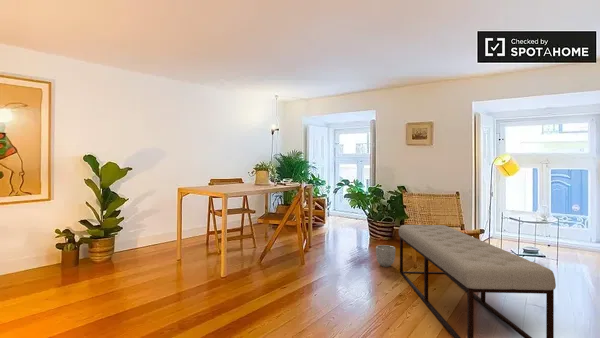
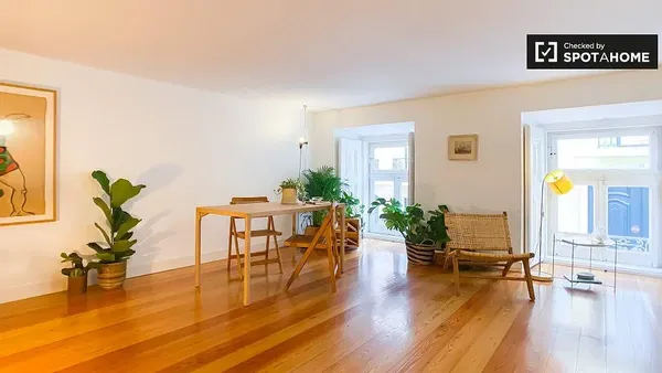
- planter (385, 256)
- bench (454, 271)
